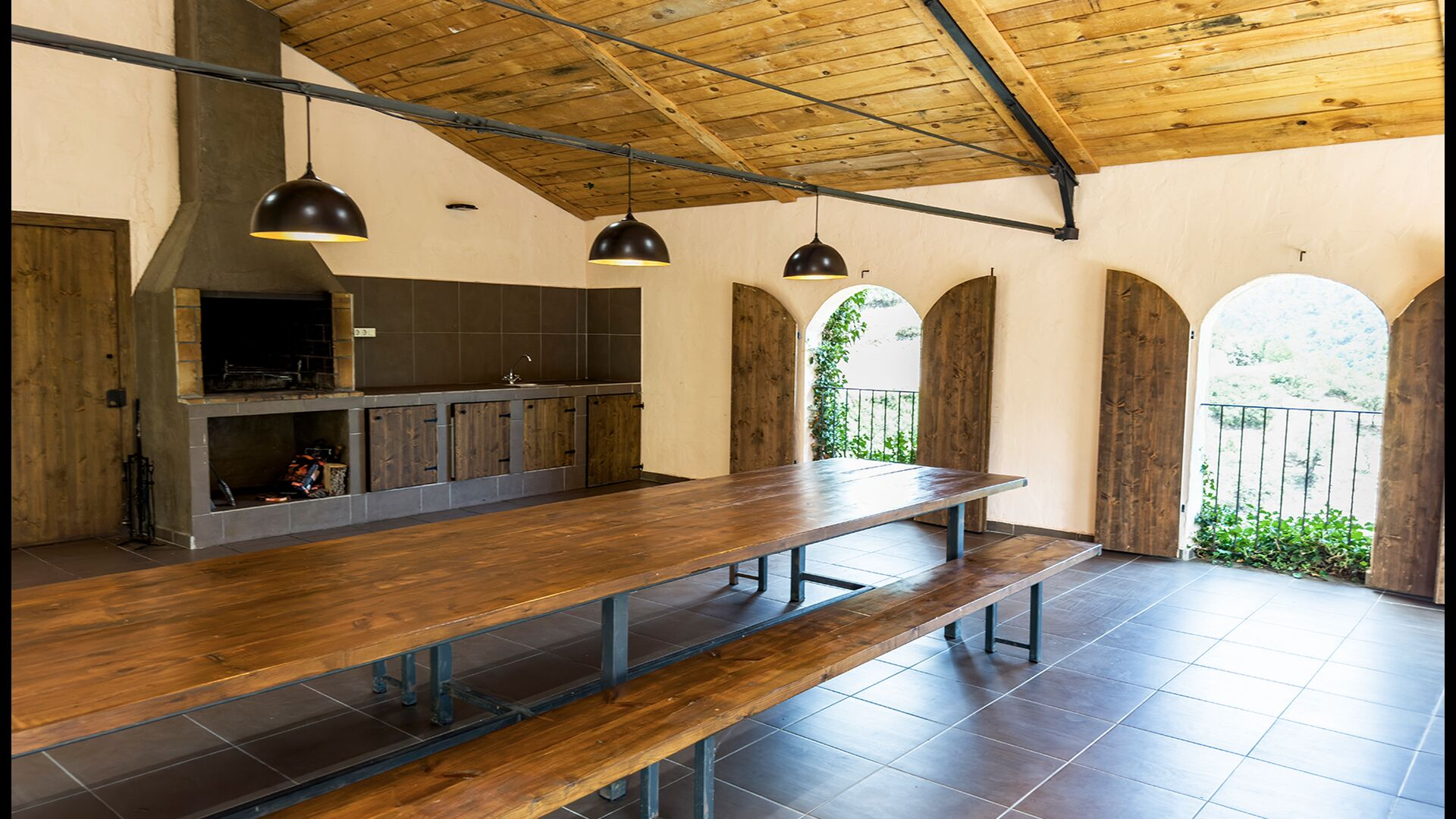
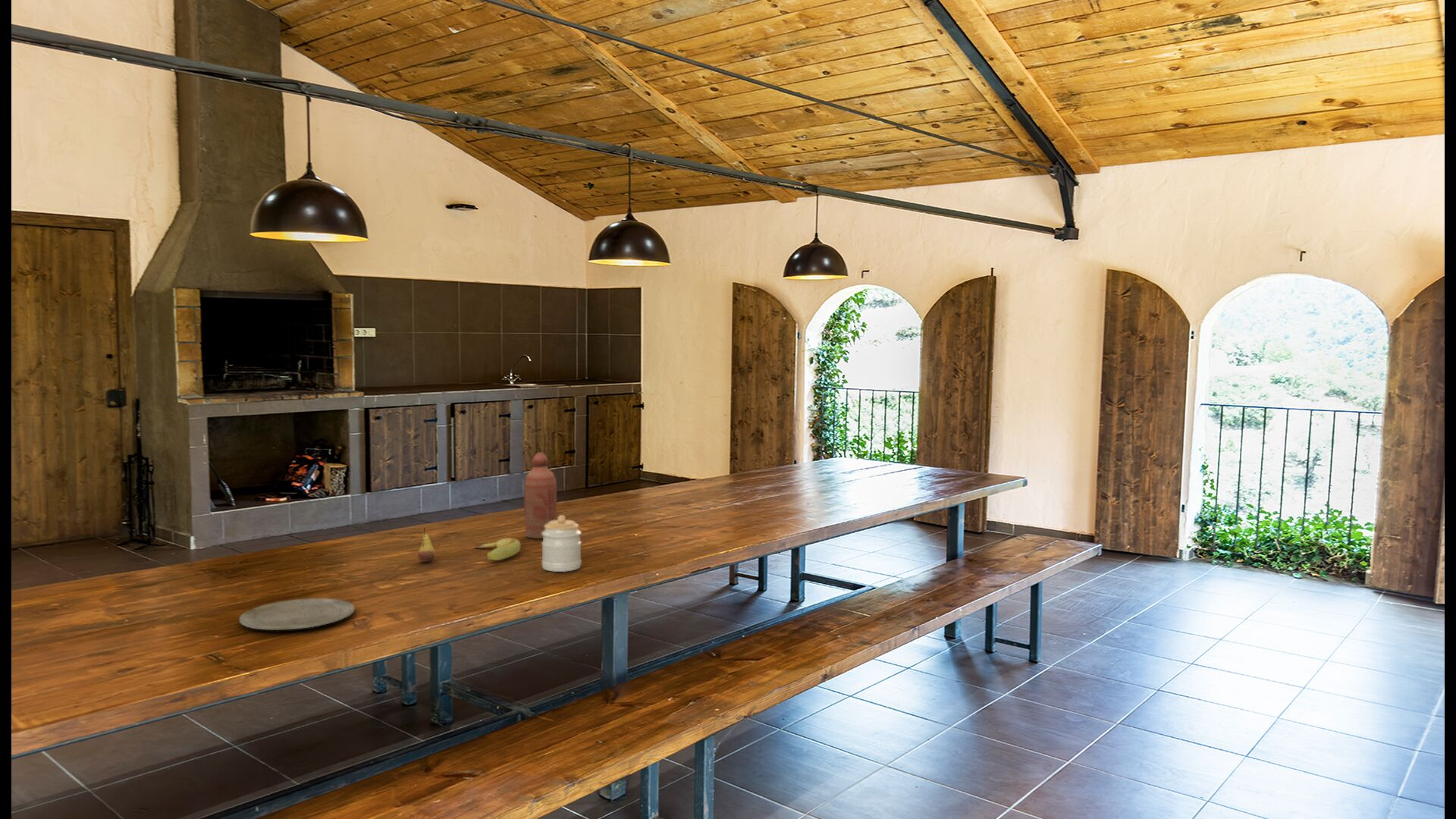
+ jar (561, 541)
+ bottle (540, 494)
+ plate (298, 615)
+ banana (494, 546)
+ fruit (426, 544)
